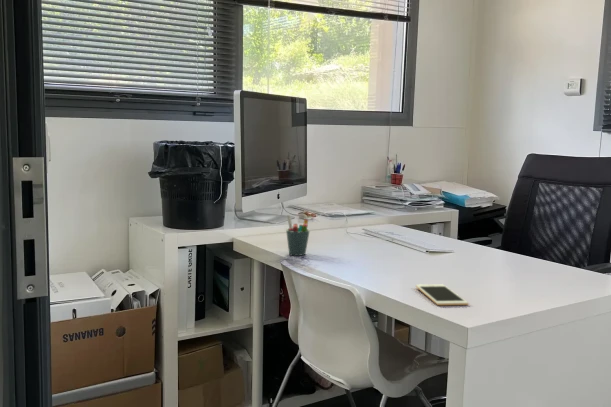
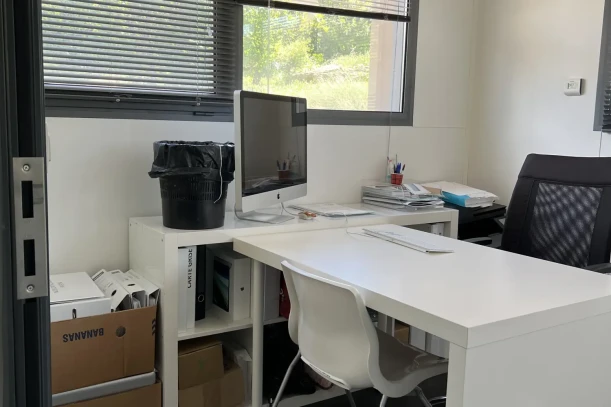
- pen holder (298, 235)
- cell phone (440, 294)
